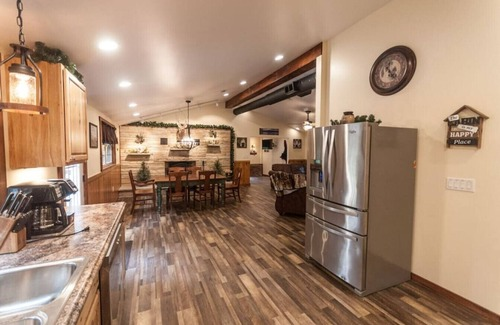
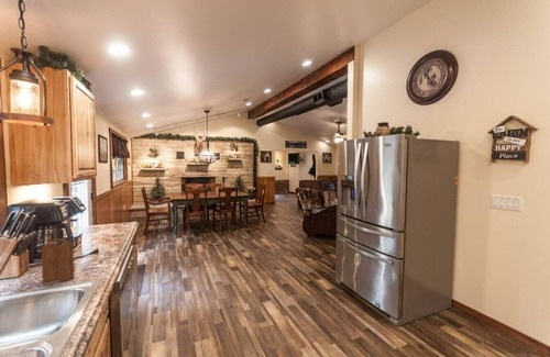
+ cutting board (57, 260)
